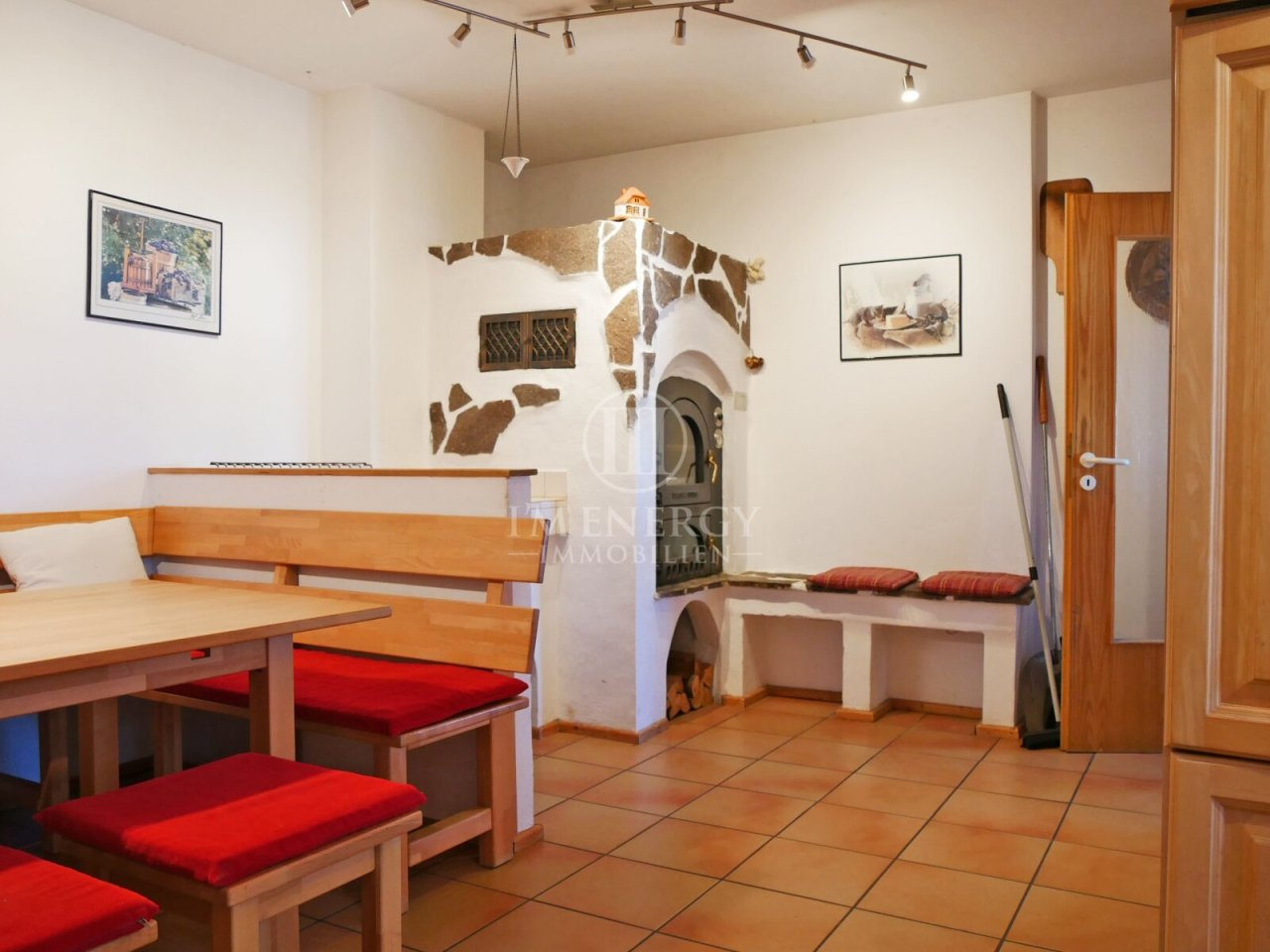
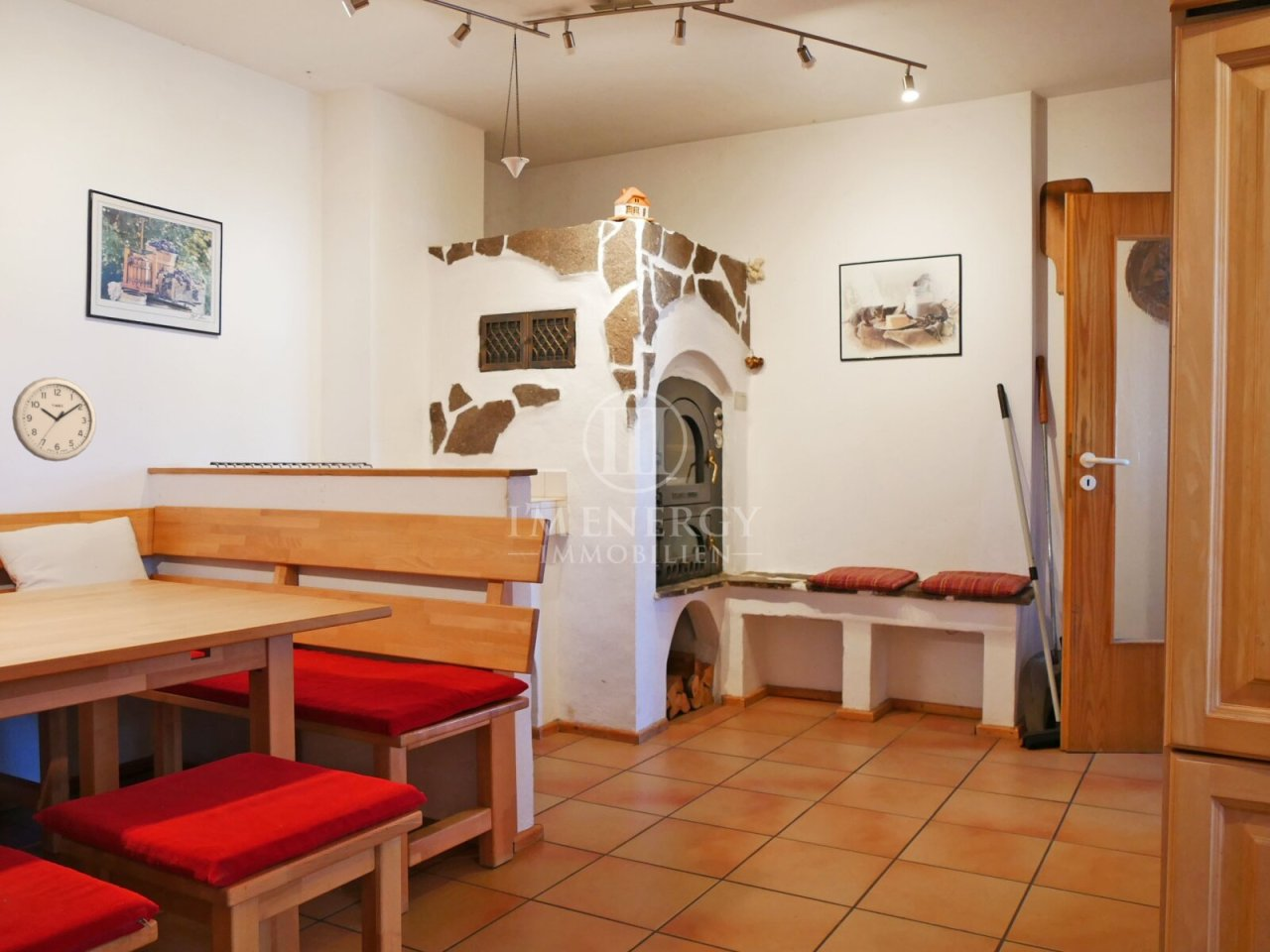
+ wall clock (57, 418)
